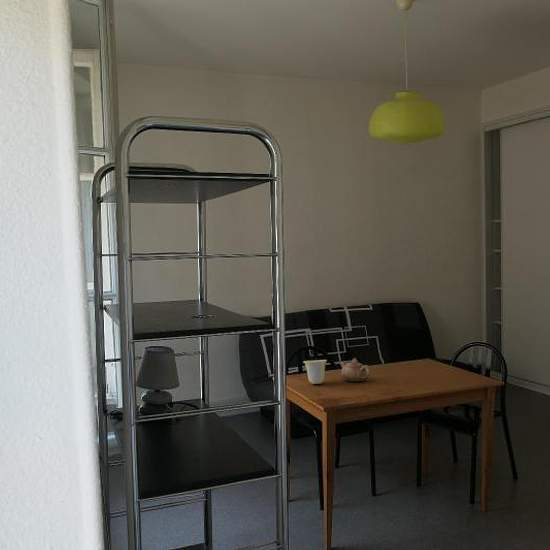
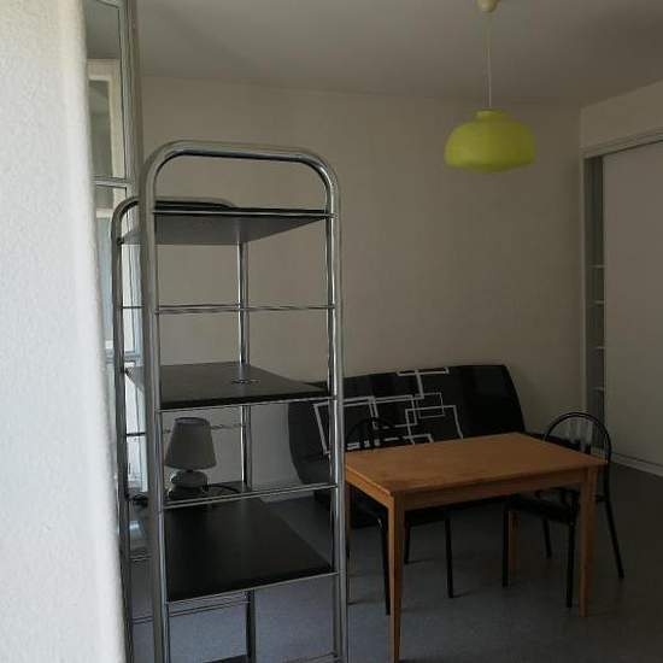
- teapot (354, 369)
- cup (315, 371)
